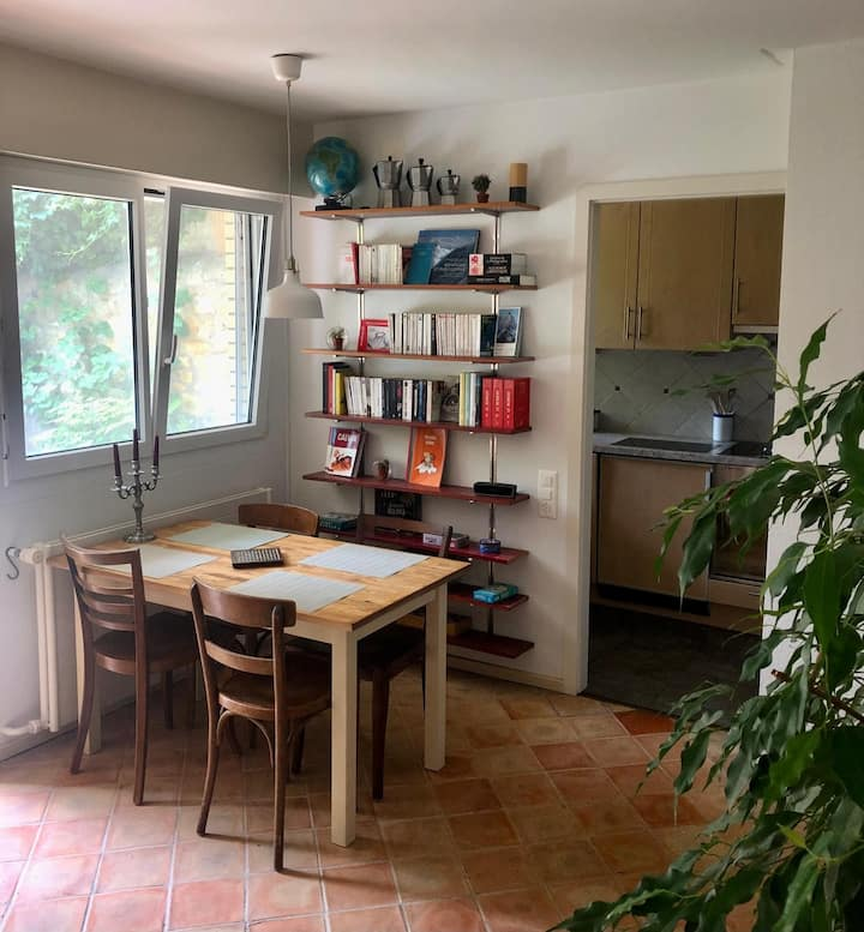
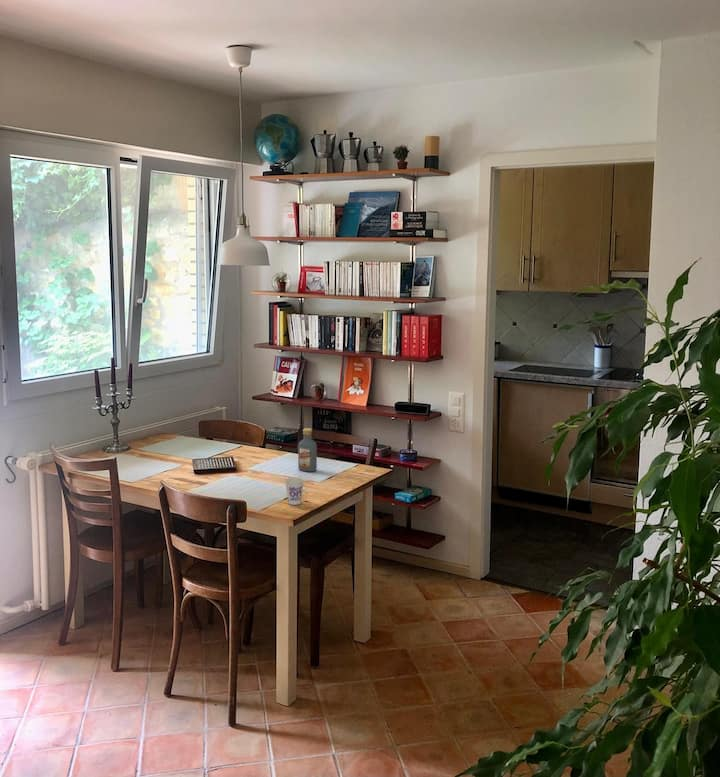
+ cup (294, 491)
+ vodka (307, 449)
